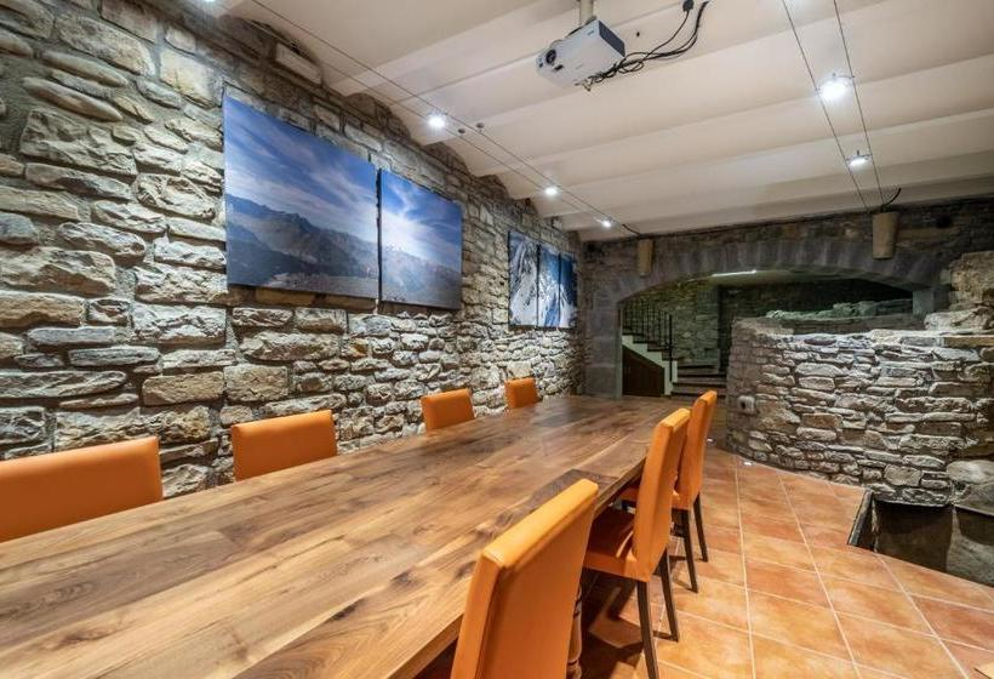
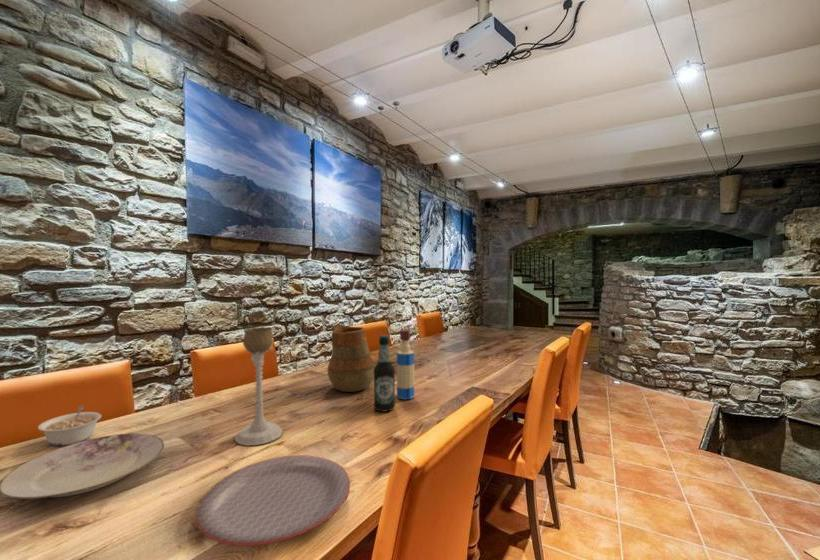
+ plate (90, 467)
+ tequila bottle (405, 363)
+ pitcher (349, 356)
+ legume (70, 427)
+ bottle (384, 372)
+ plate (278, 496)
+ candle holder (258, 382)
